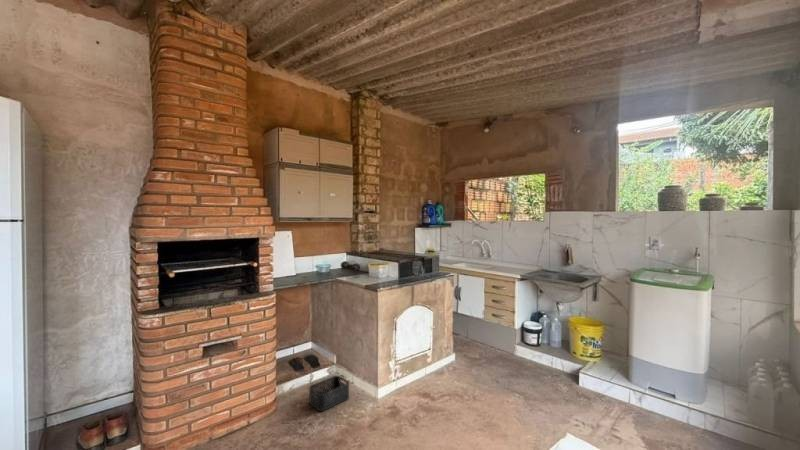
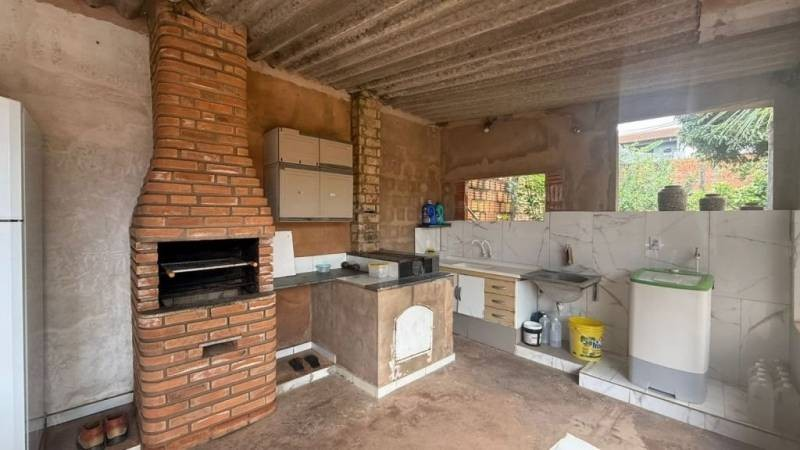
- storage bin (329, 392)
